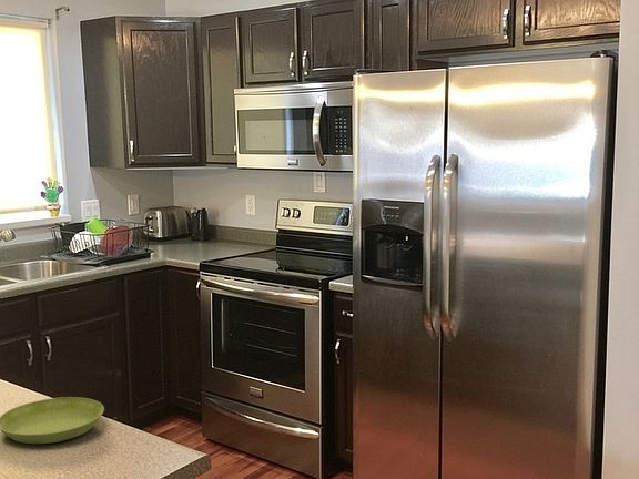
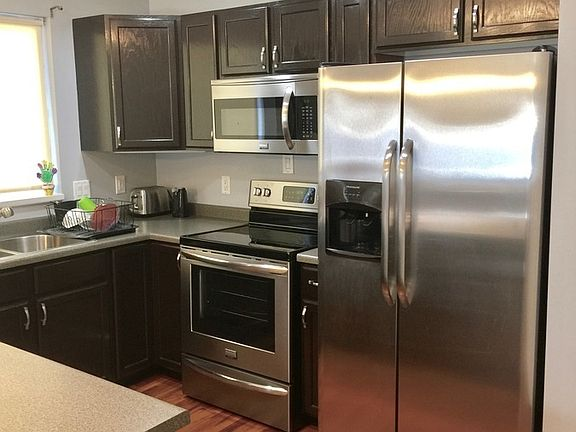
- saucer (52, 421)
